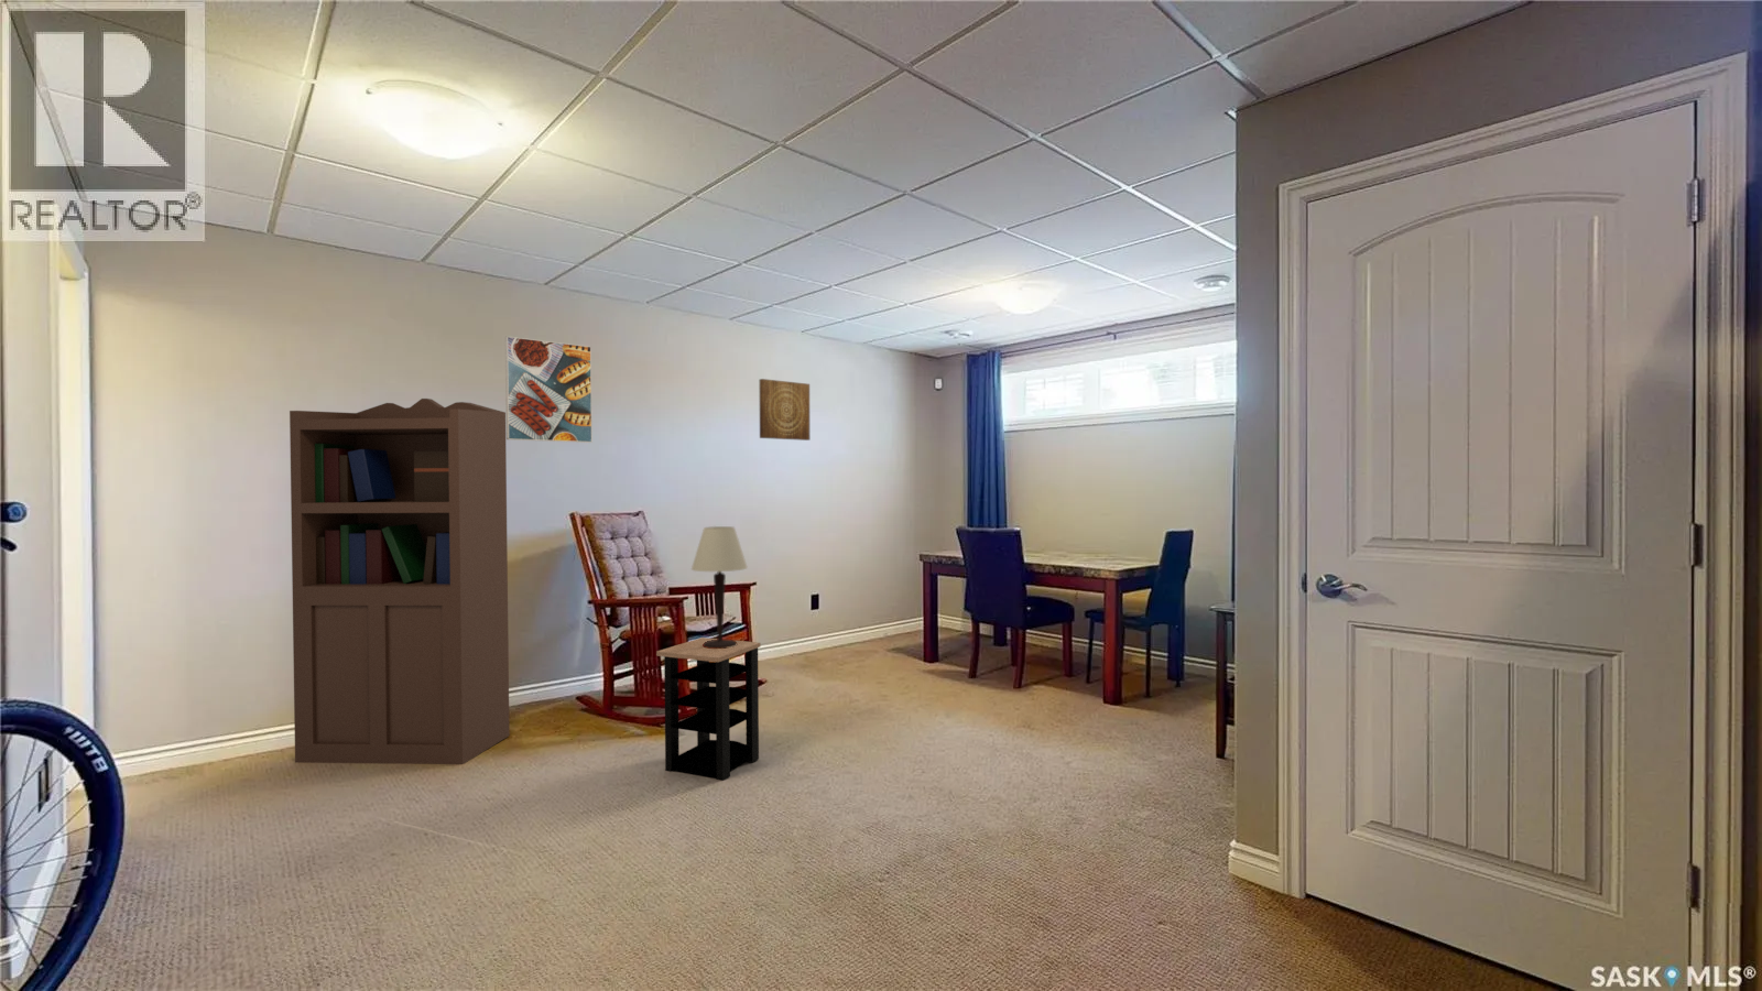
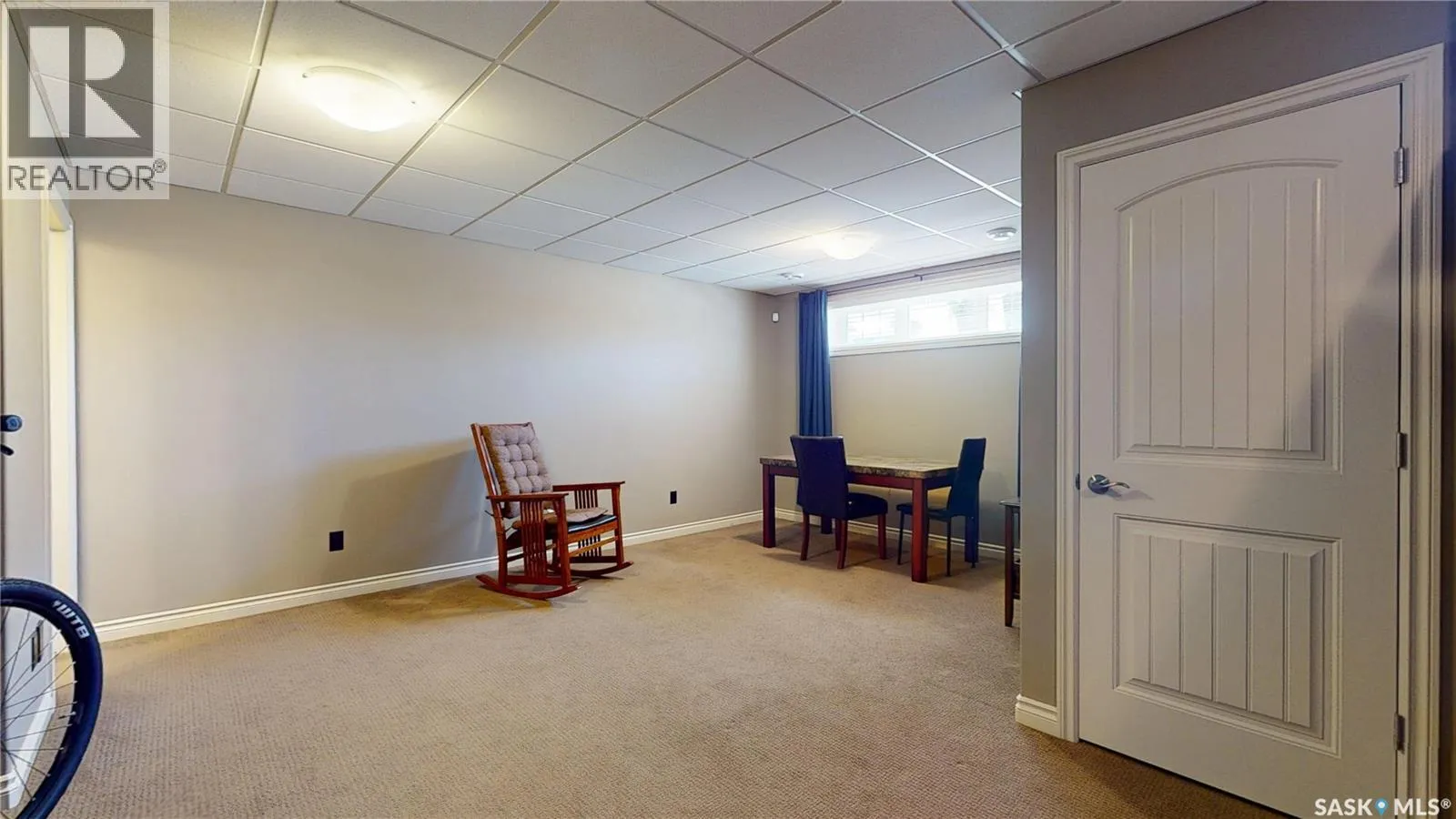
- side table (712, 705)
- wall art (785, 410)
- table lamp (719, 586)
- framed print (549, 391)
- bookcase (404, 571)
